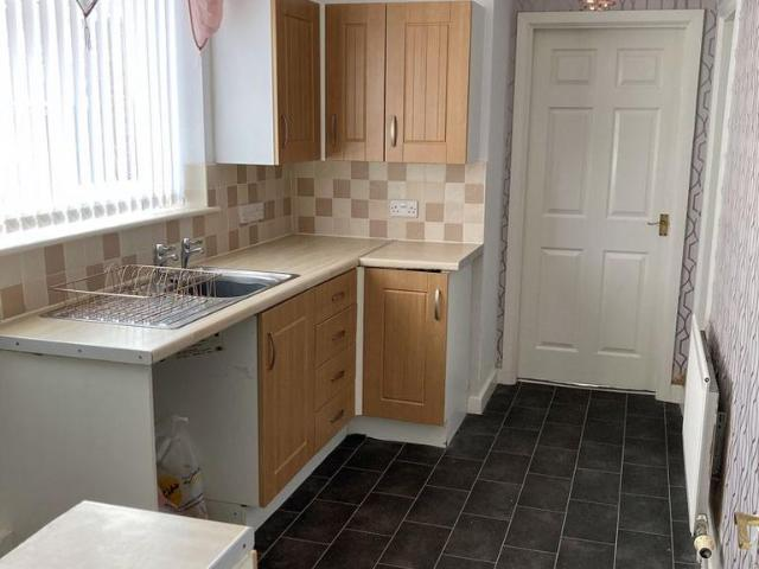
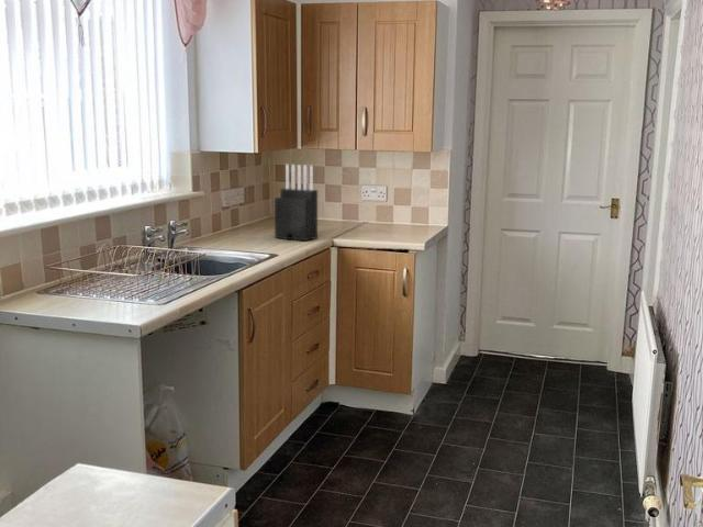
+ knife block (294, 202)
